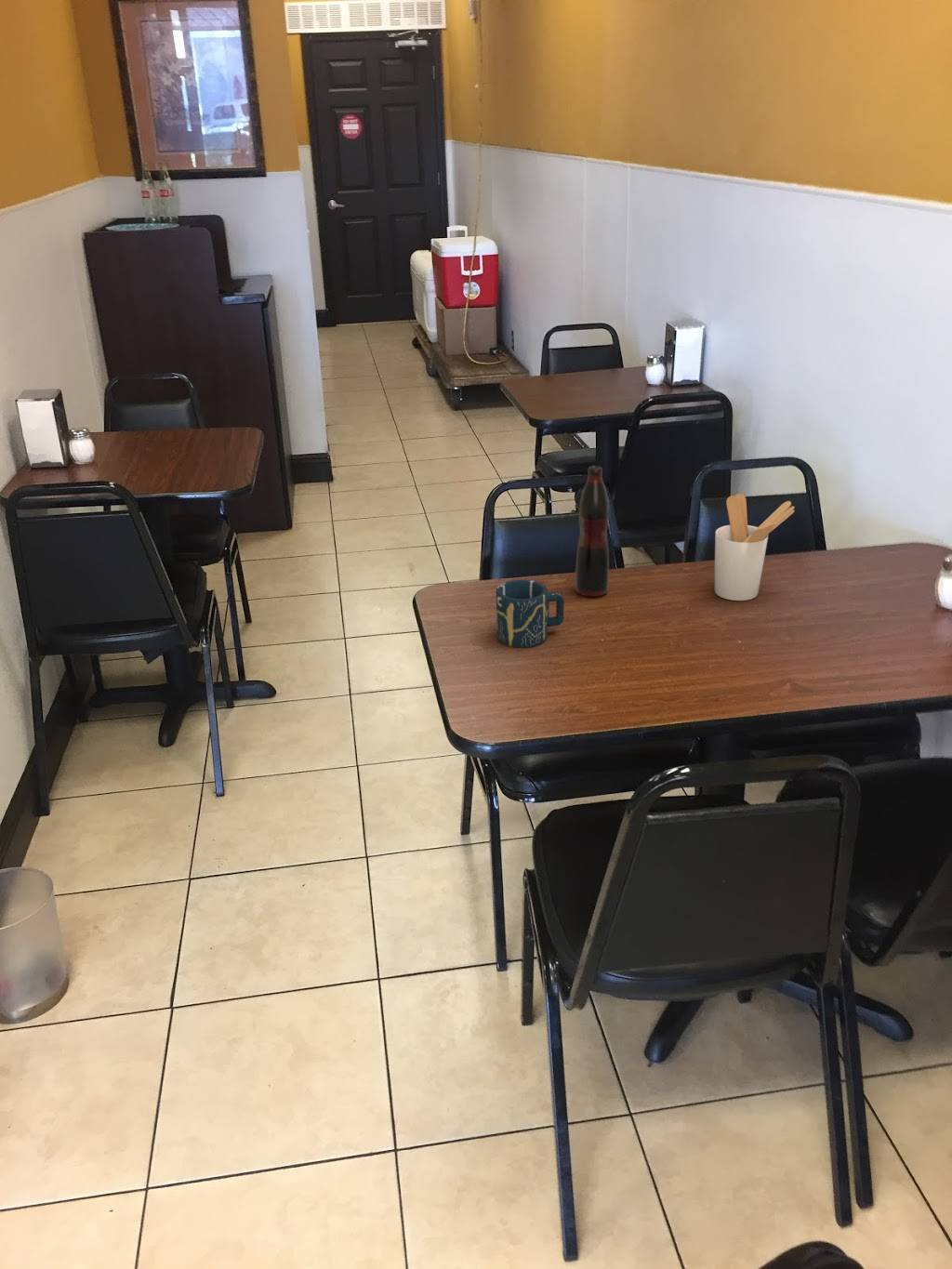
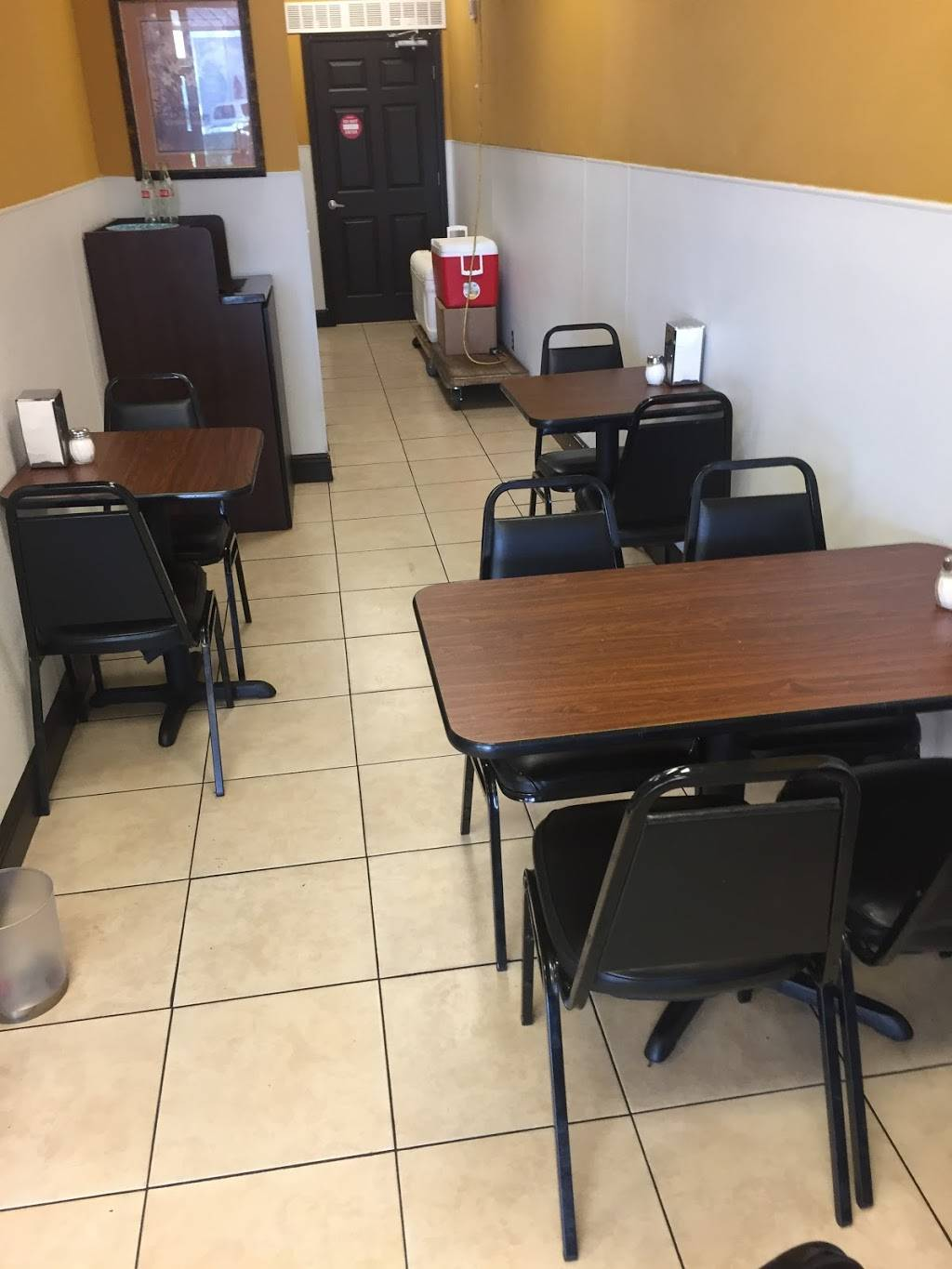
- utensil holder (753, 548)
- soda bottle (593, 531)
- cup (530, 612)
